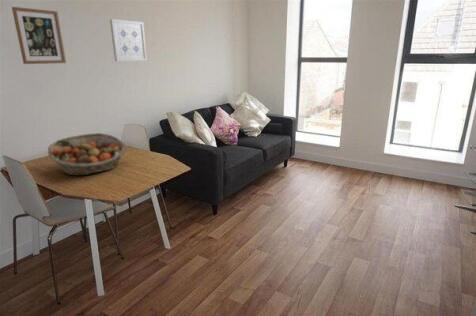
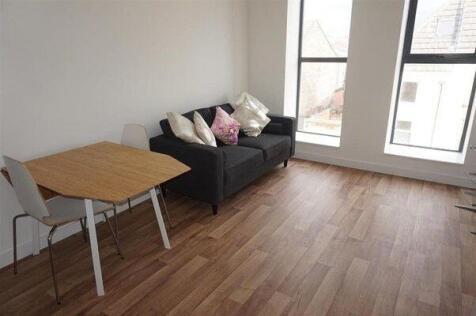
- fruit basket (89, 153)
- wall art (129, 41)
- wall art (40, 37)
